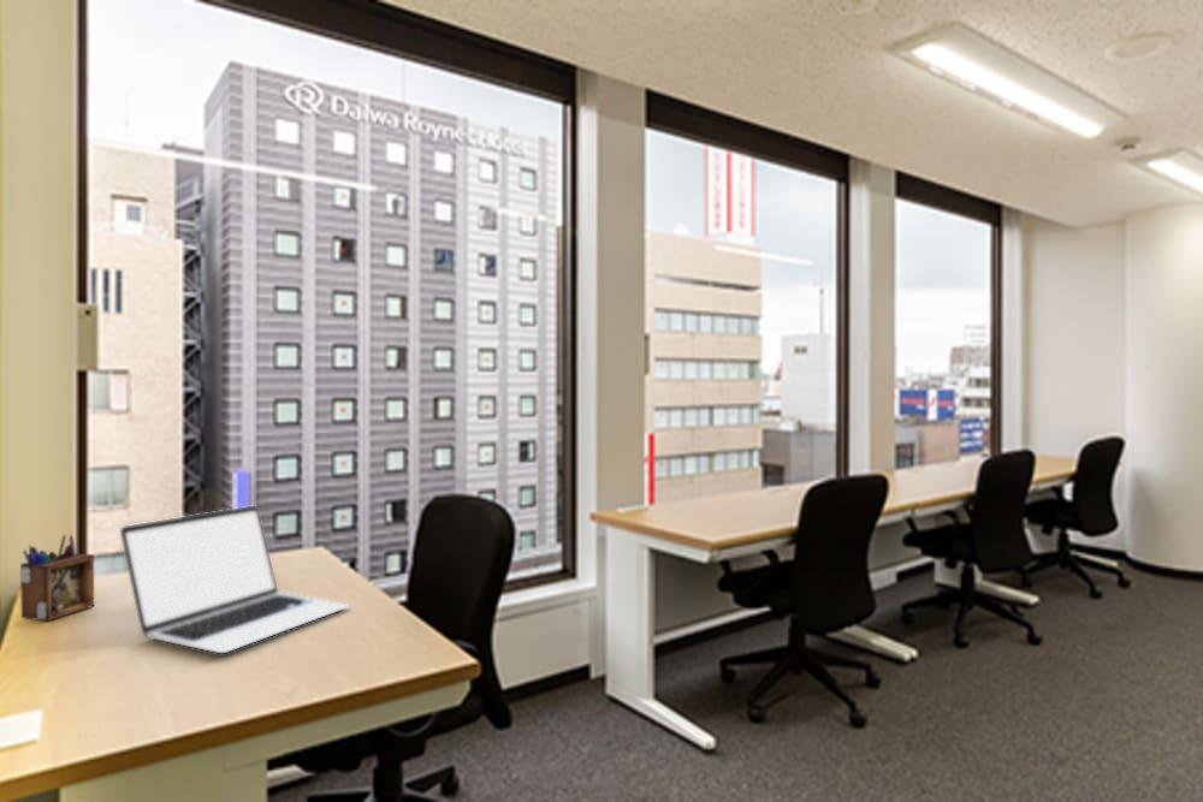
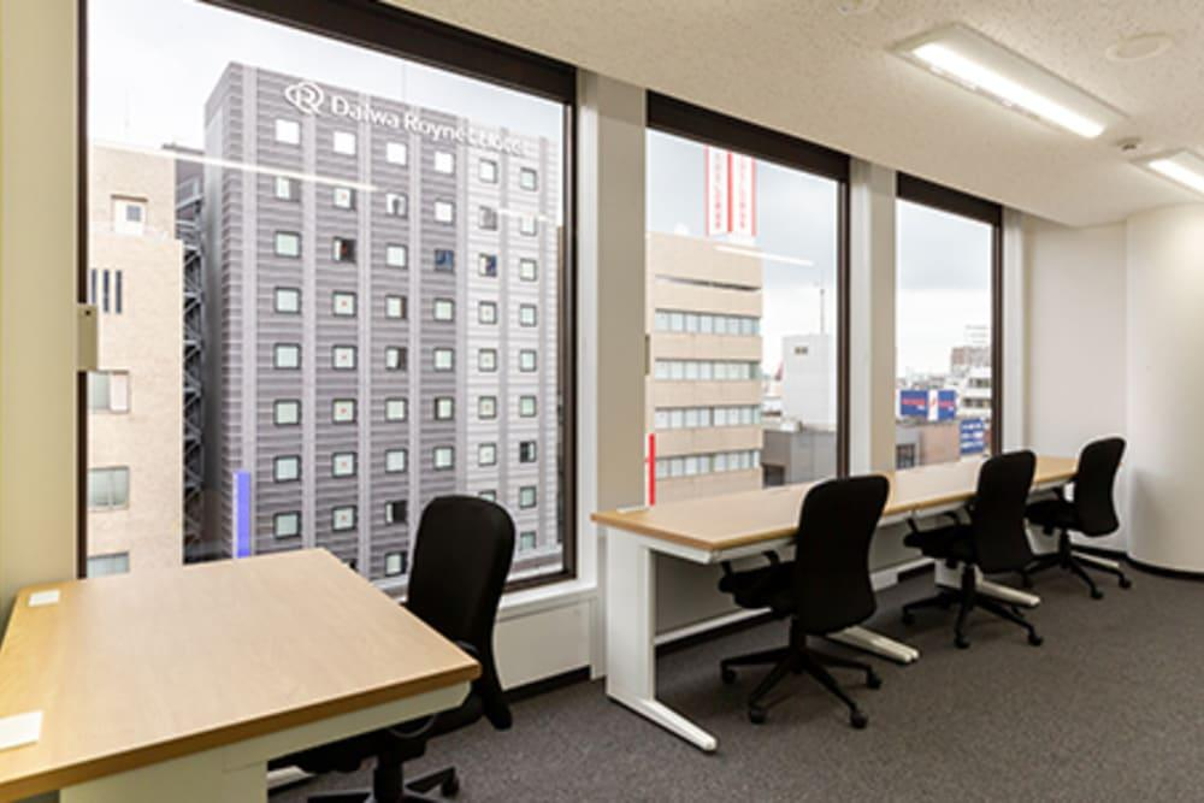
- desk organizer (58, 575)
- laptop (242, 570)
